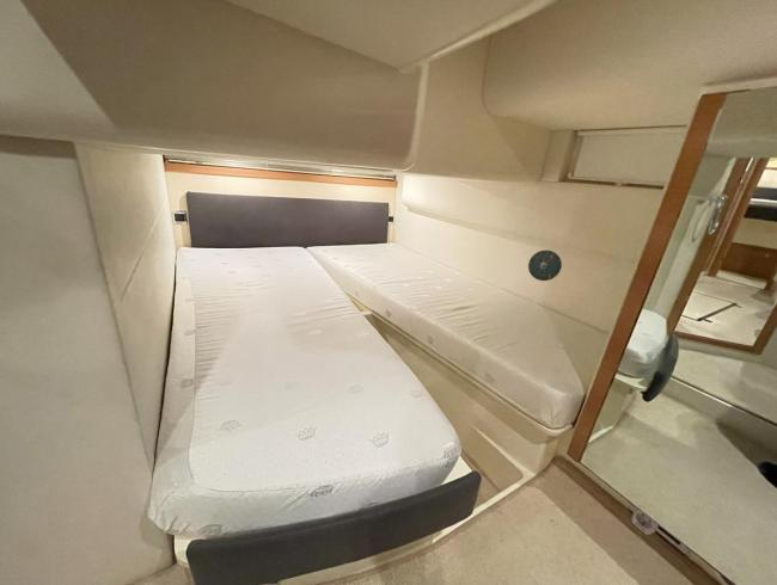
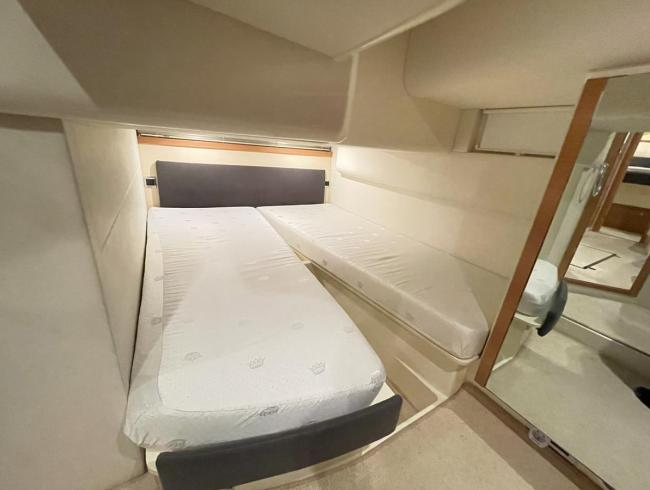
- compass (544, 265)
